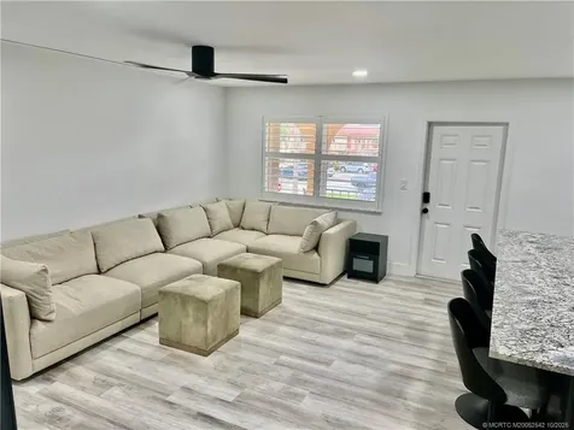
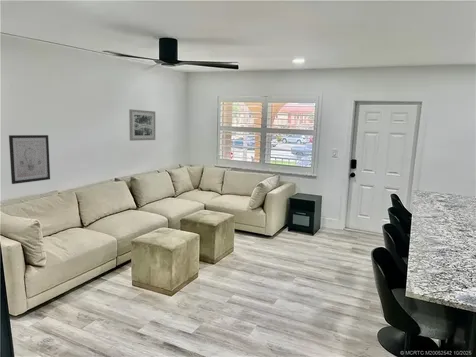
+ wall art (143, 125)
+ wall art (30, 158)
